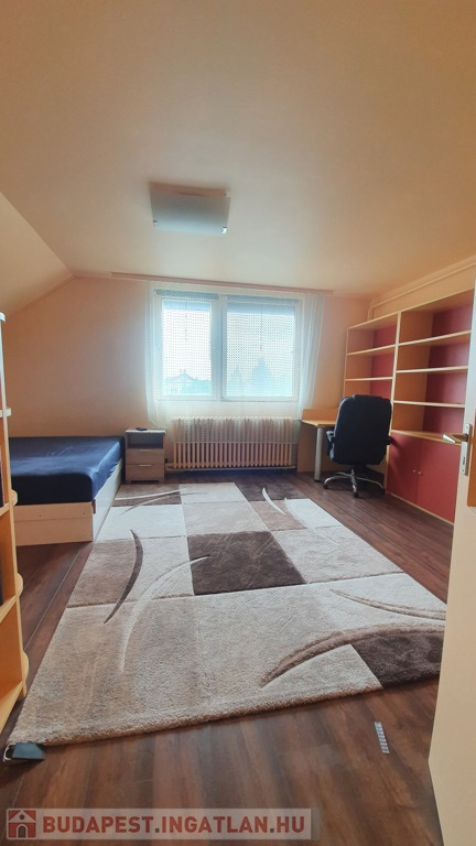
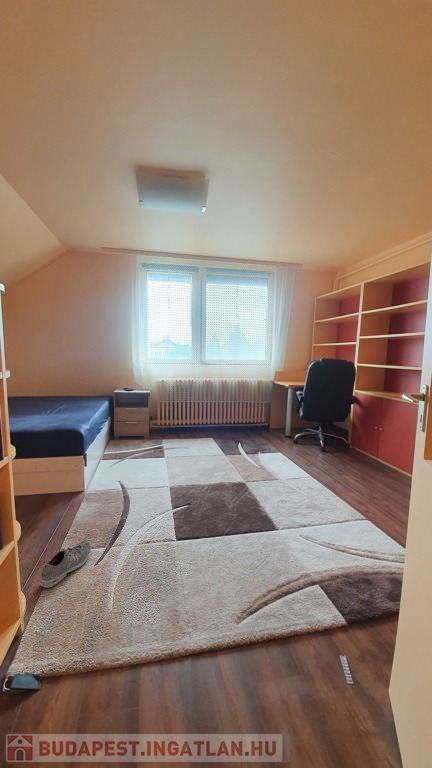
+ sneaker (69, 557)
